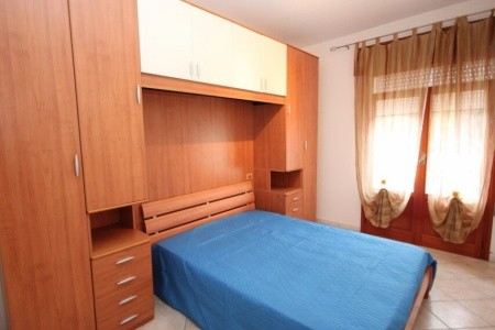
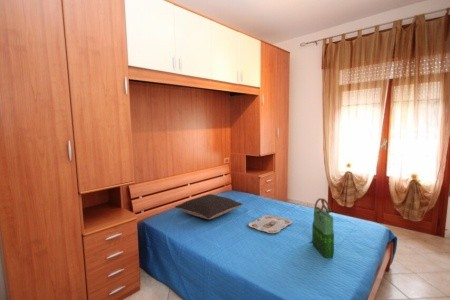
+ serving tray (270, 223)
+ pillow (209, 205)
+ tote bag (322, 224)
